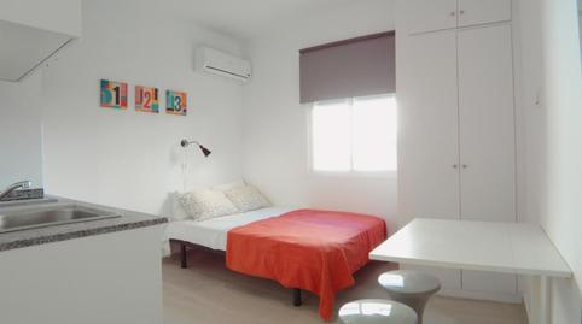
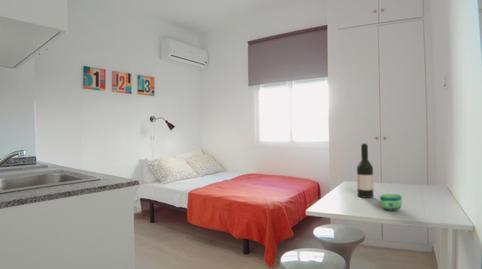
+ wine bottle (364, 169)
+ cup (389, 201)
